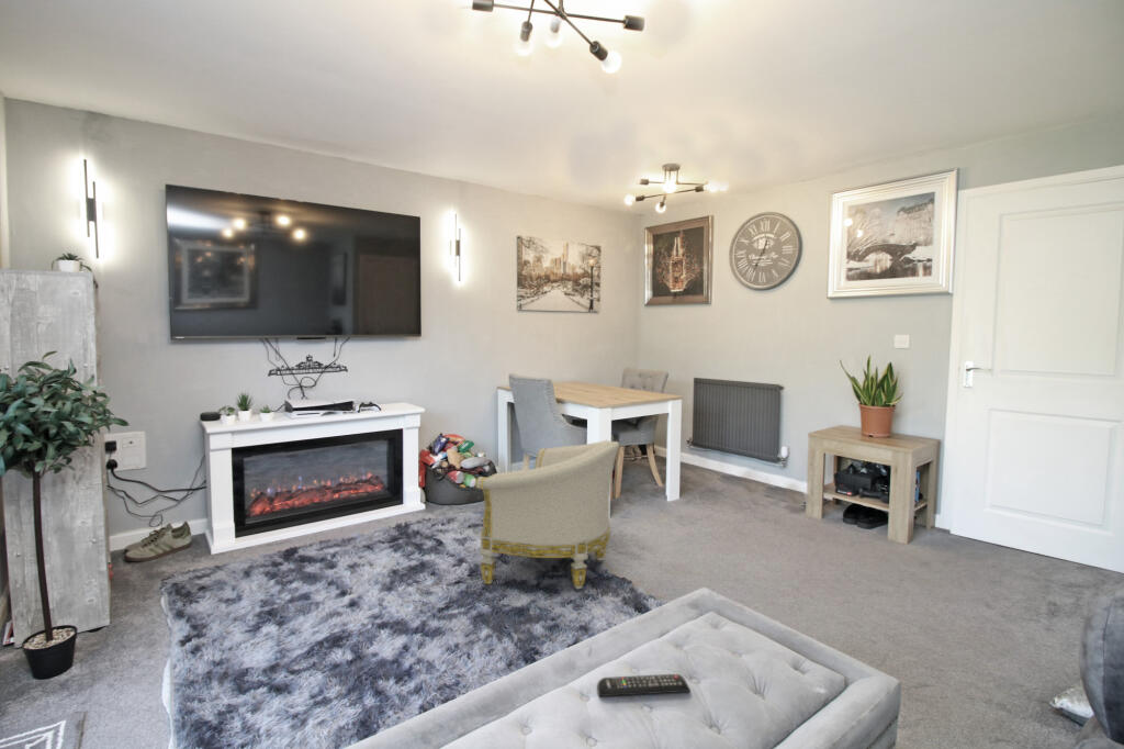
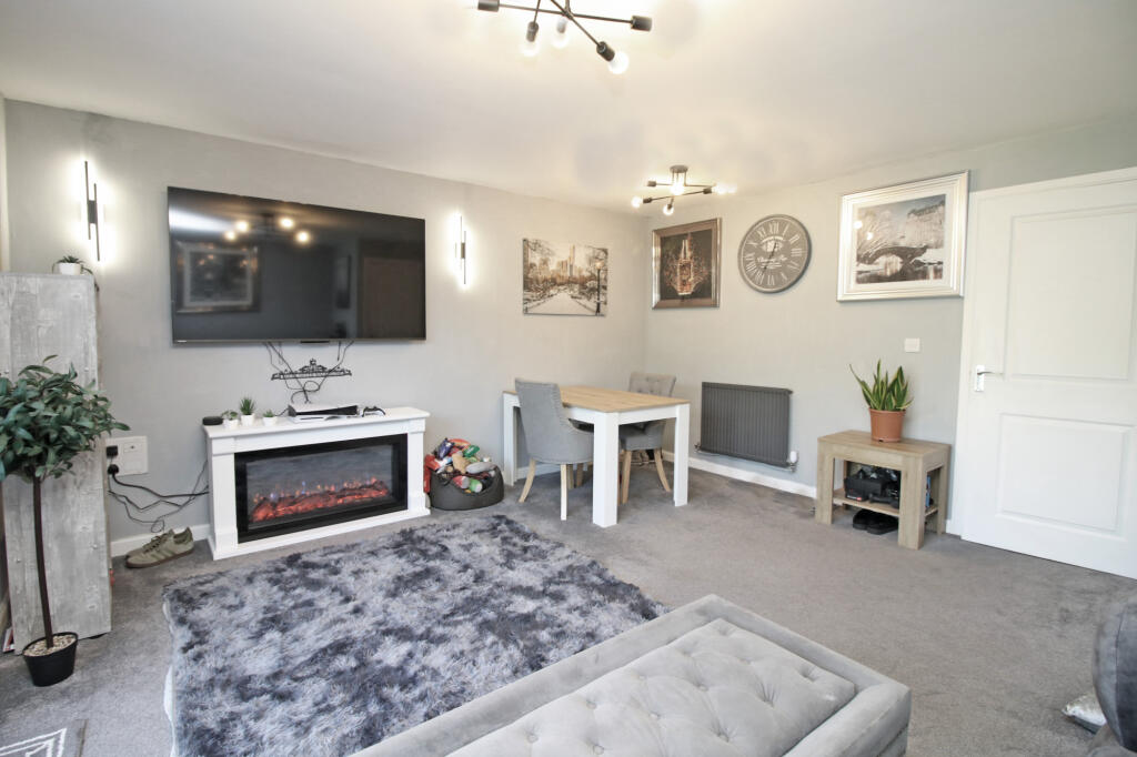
- remote control (643, 685)
- armchair (555, 503)
